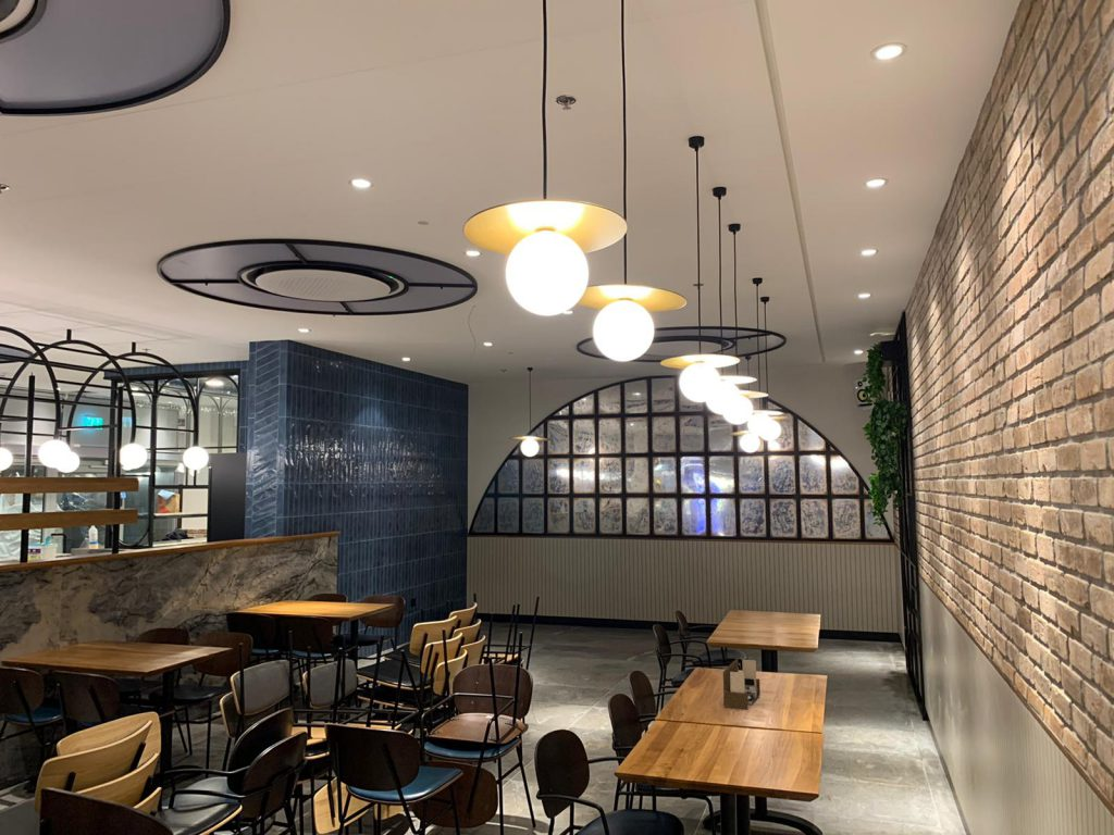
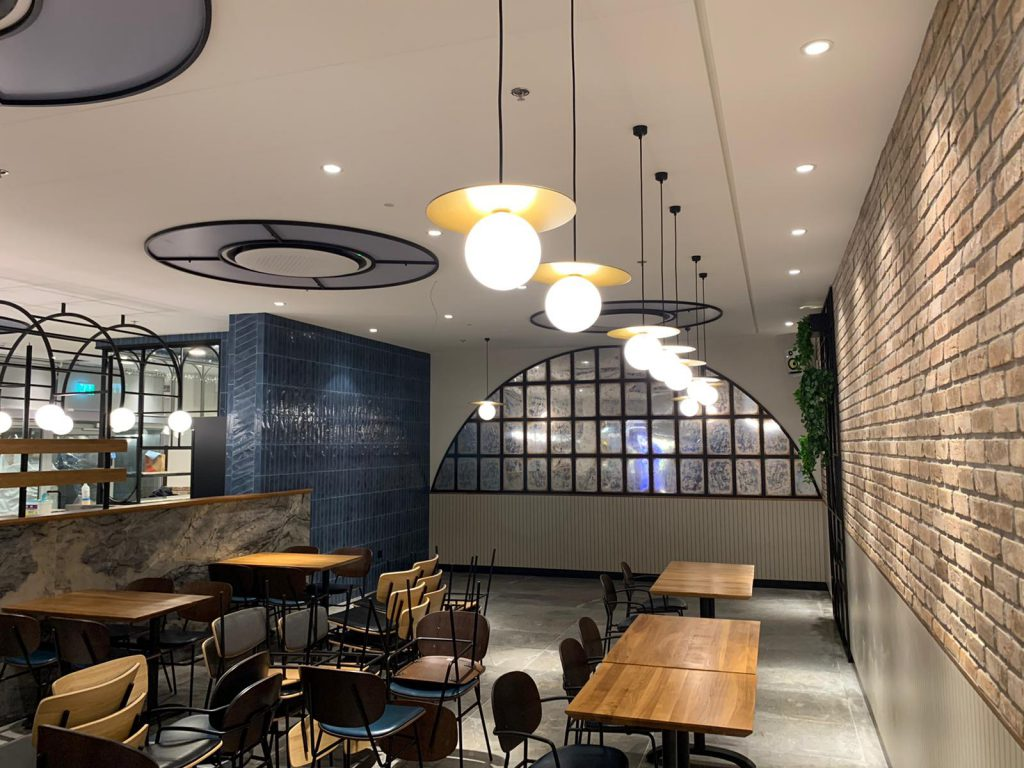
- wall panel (742, 683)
